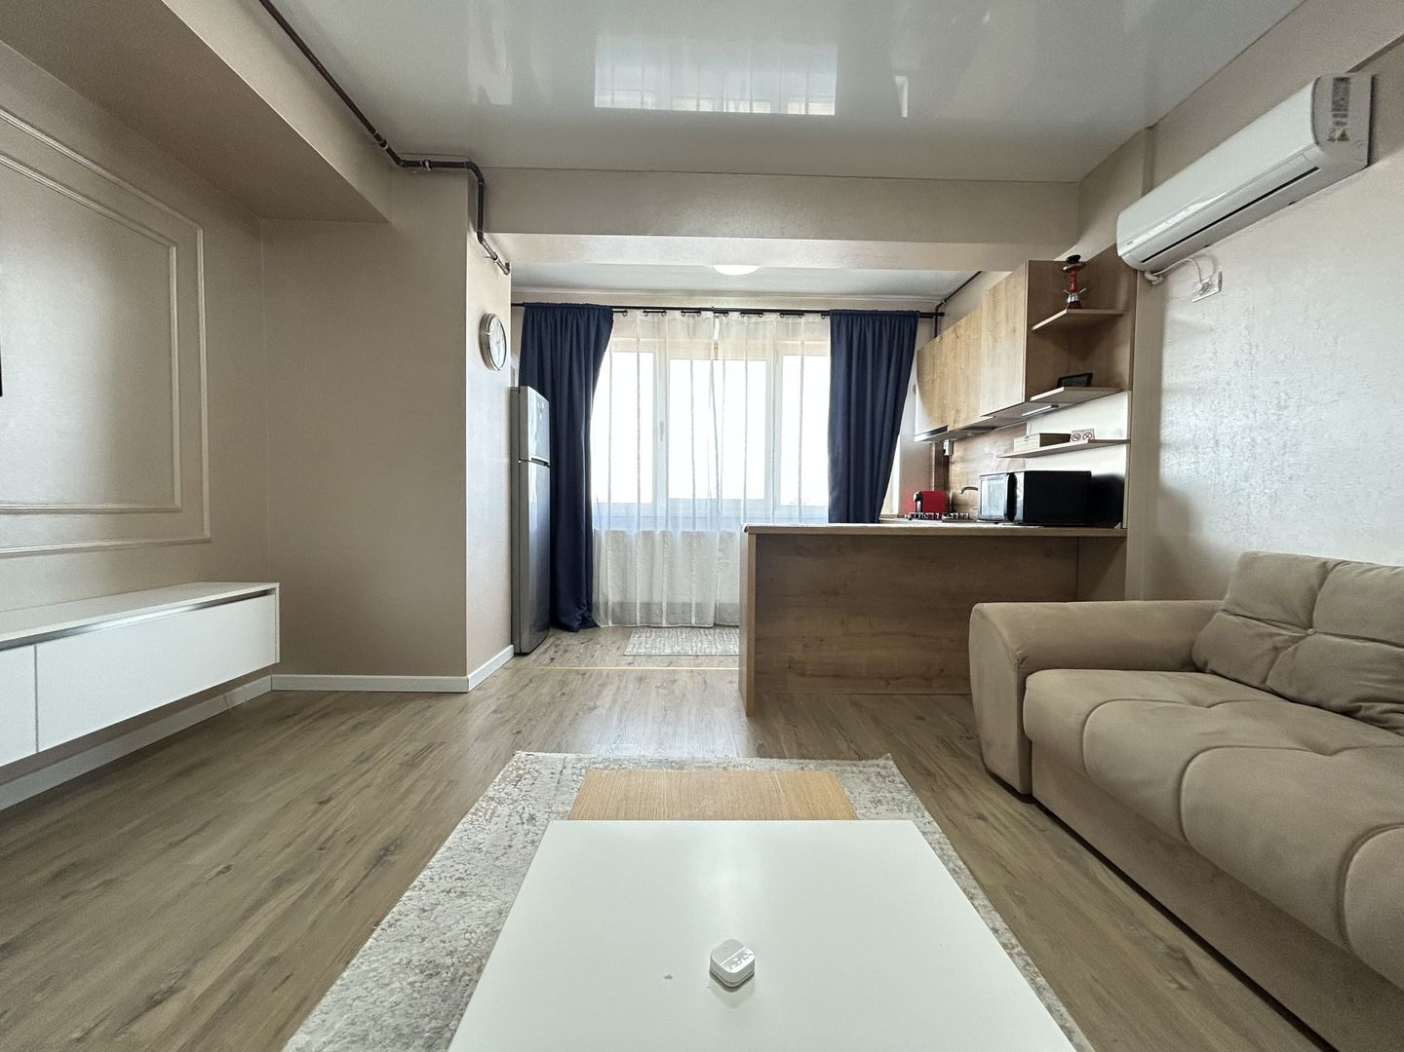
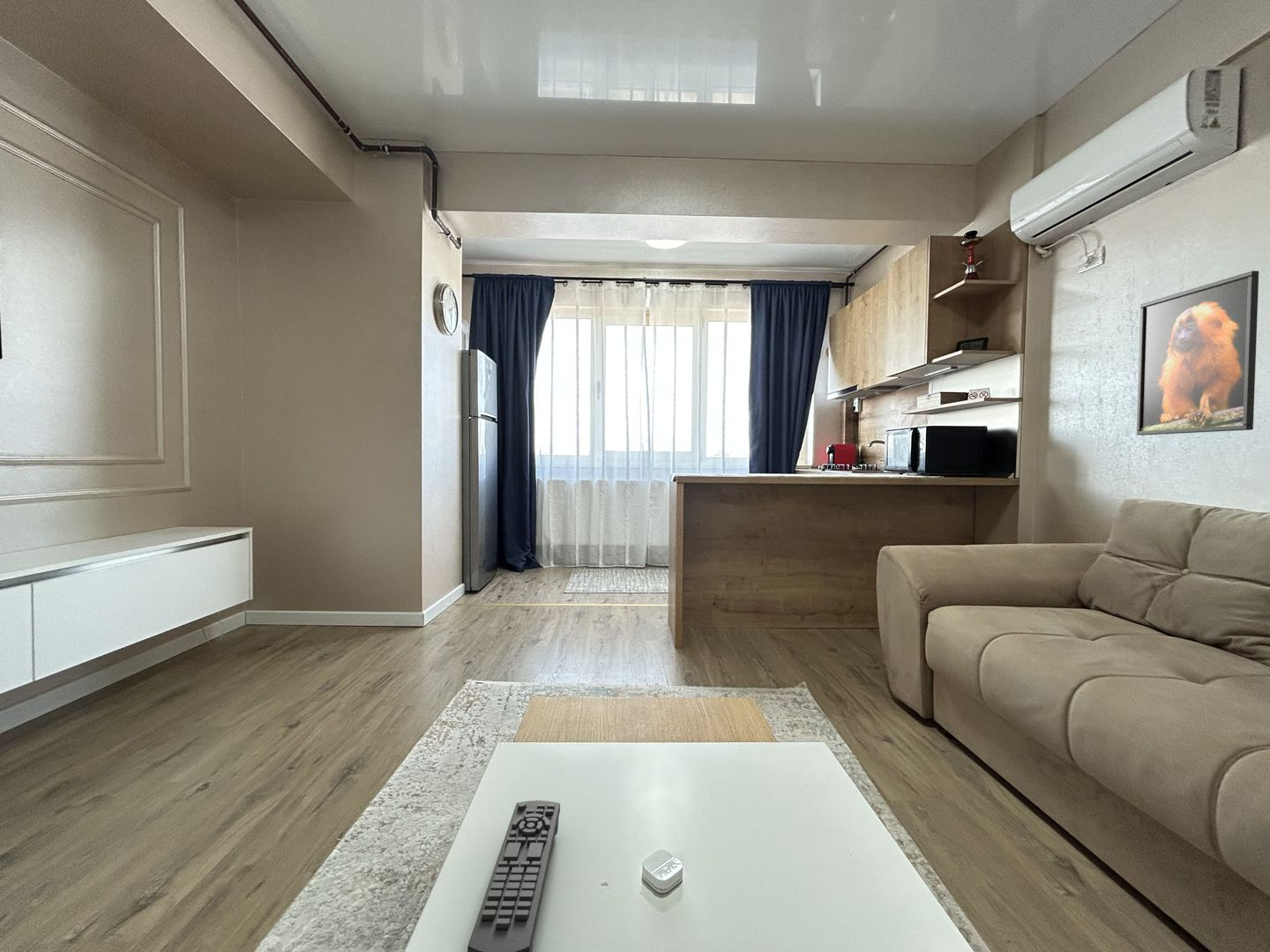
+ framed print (1192, 361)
+ remote control (521, 874)
